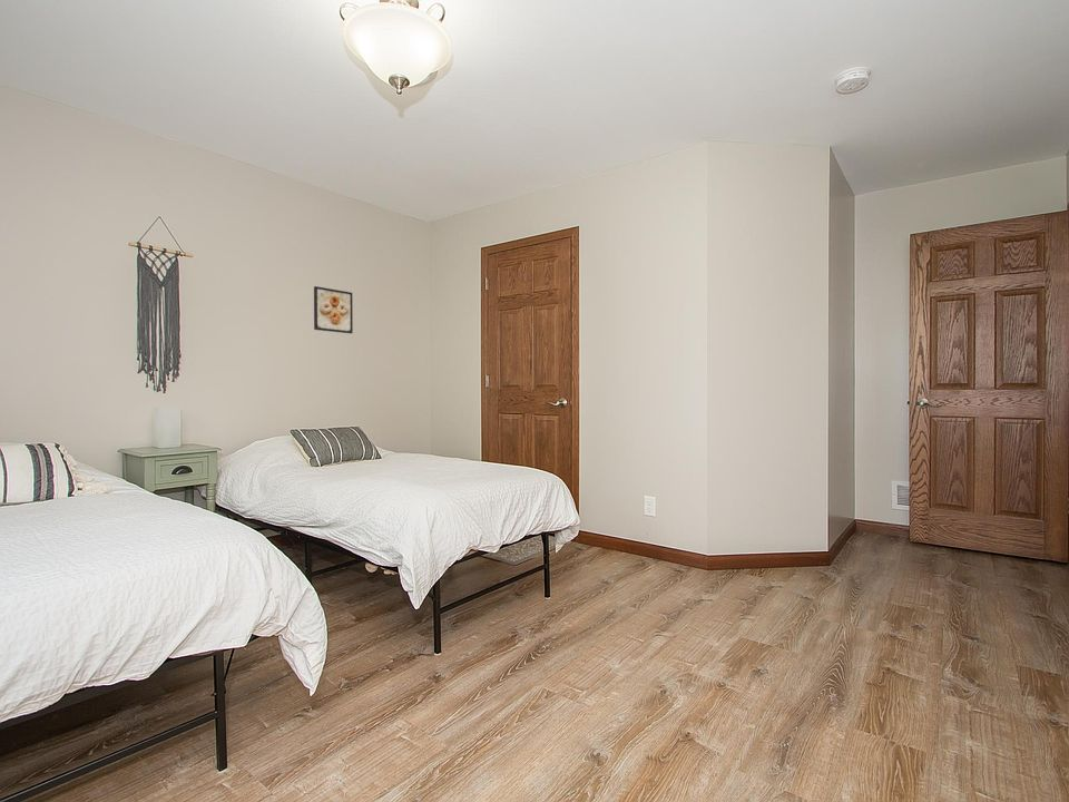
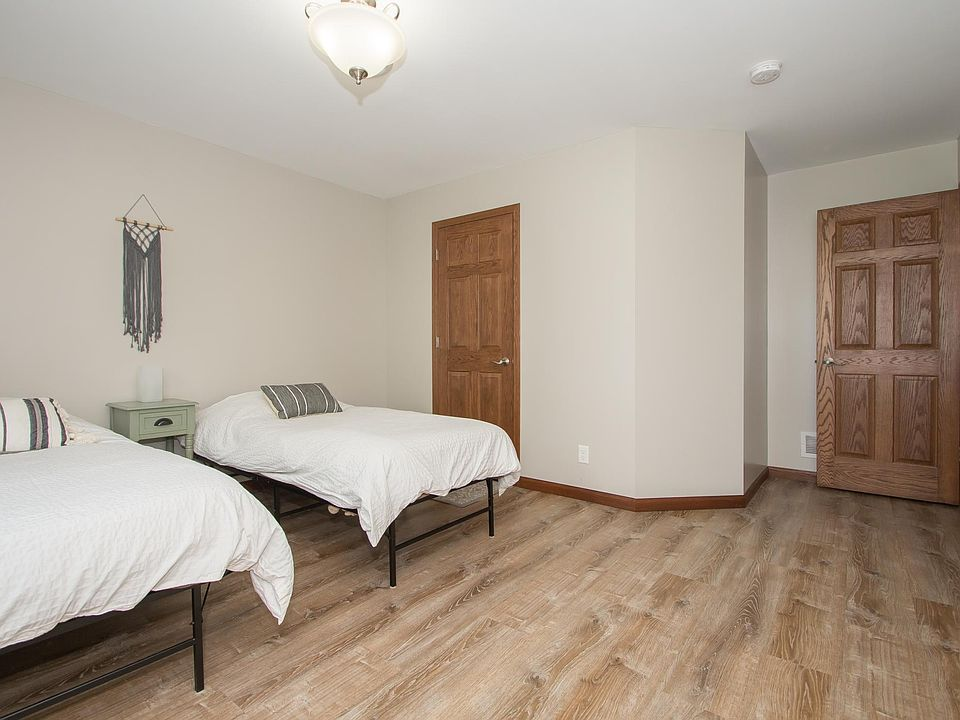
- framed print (333, 310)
